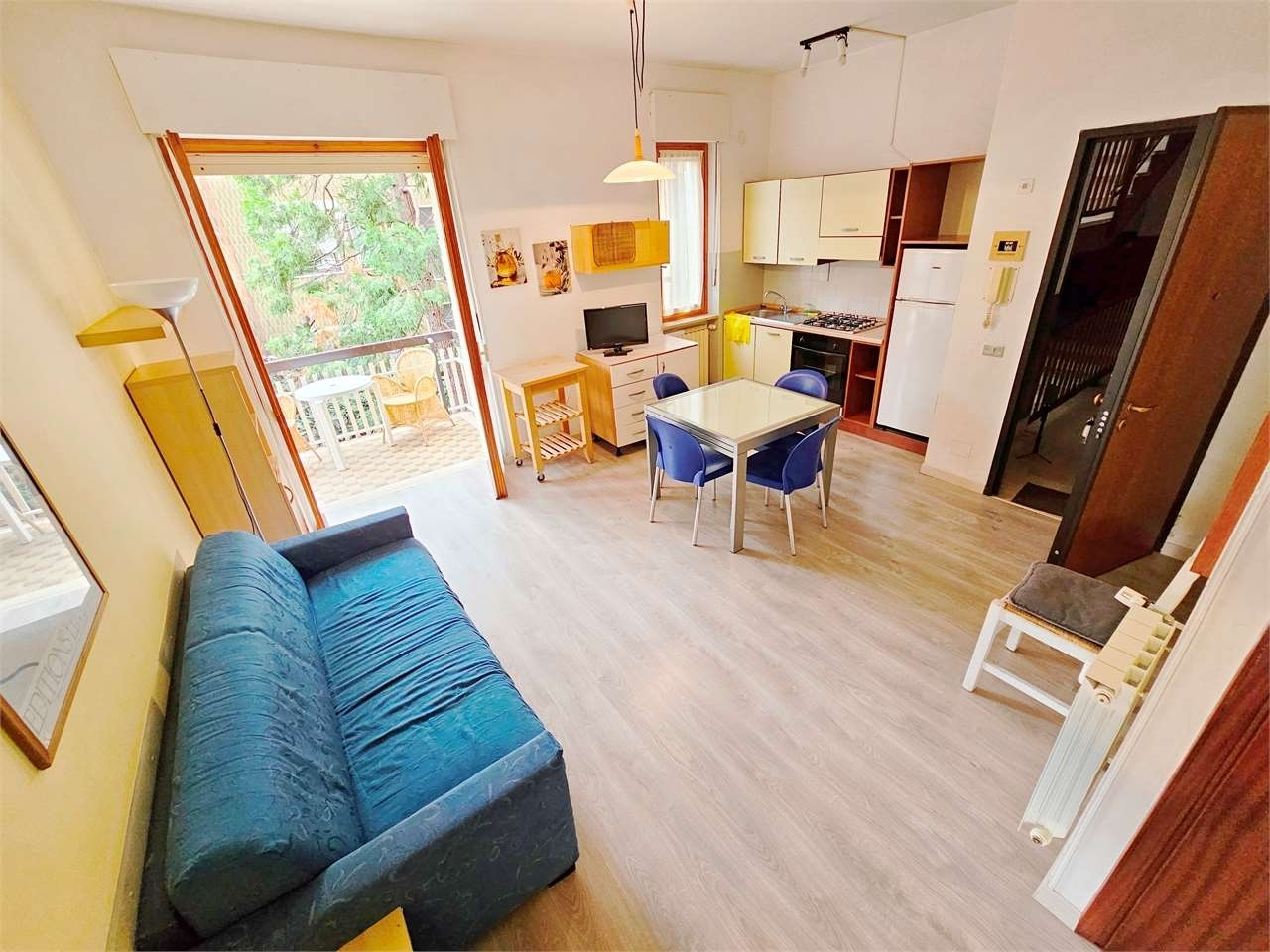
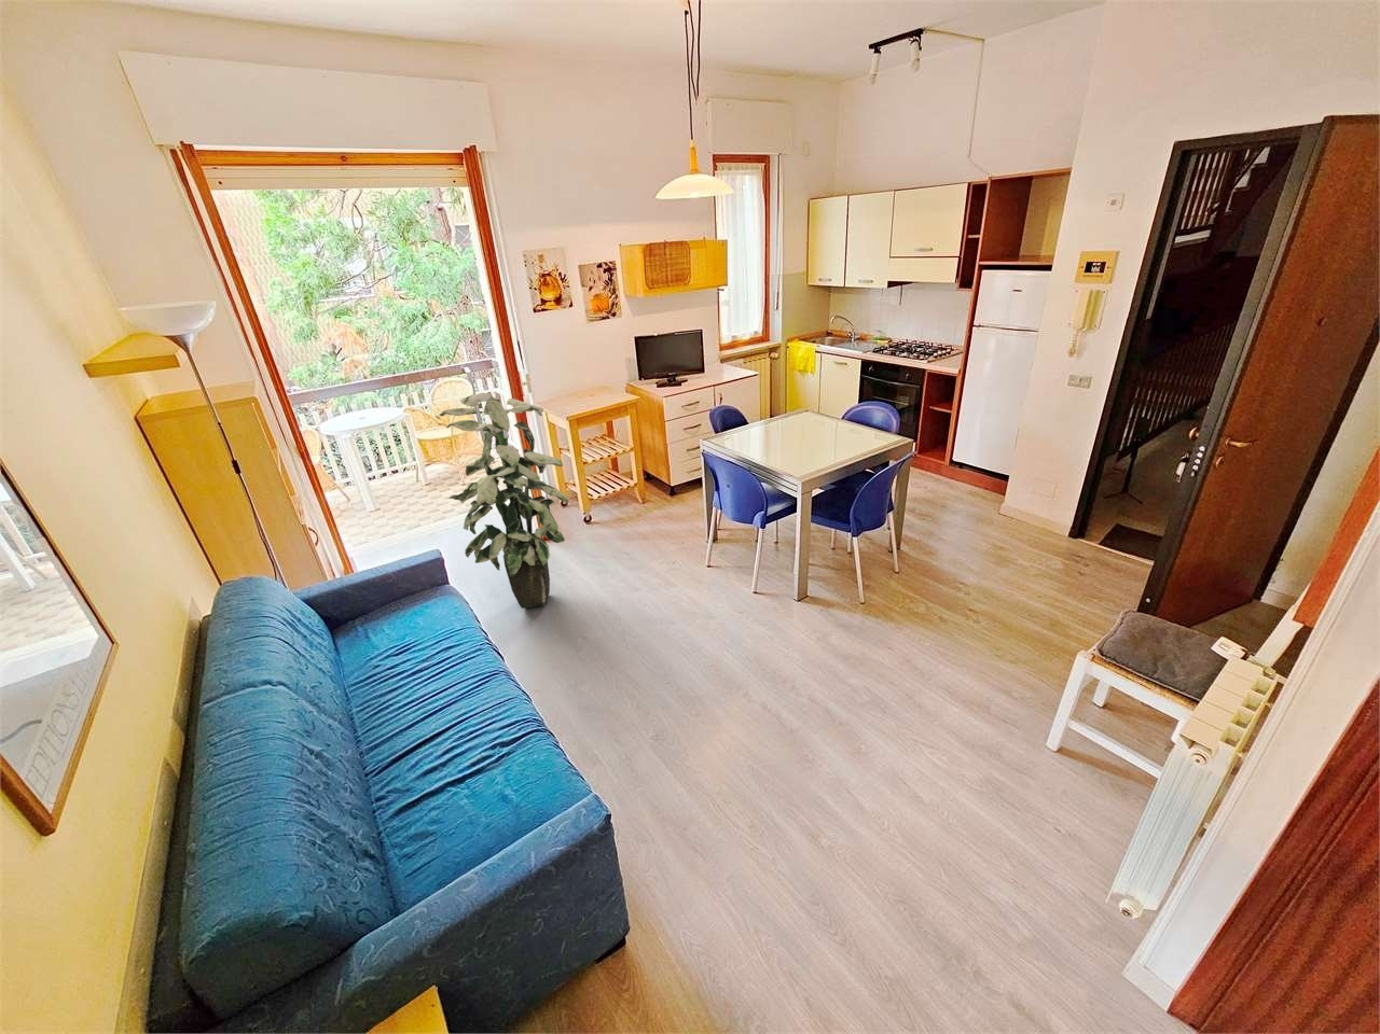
+ indoor plant (509, 503)
